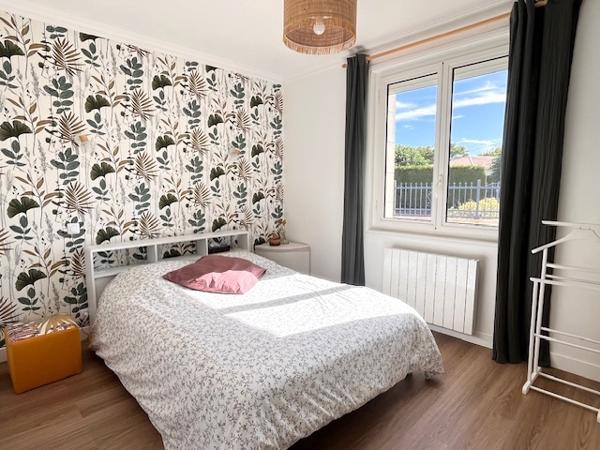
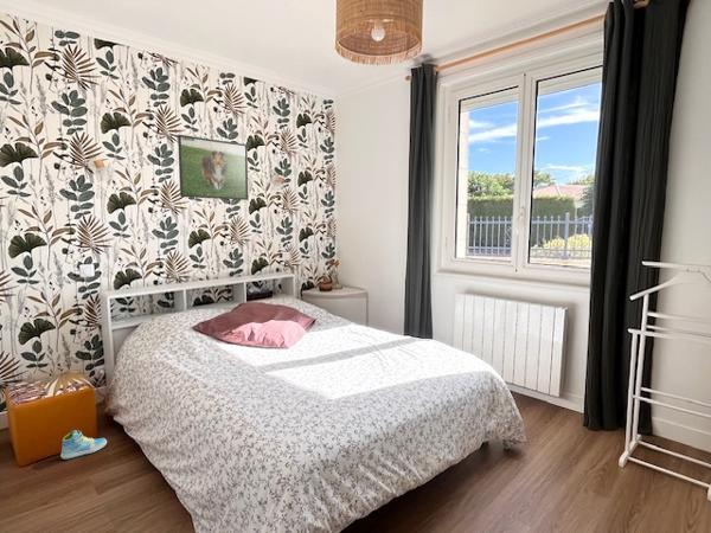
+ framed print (214, 169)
+ sneaker (83, 439)
